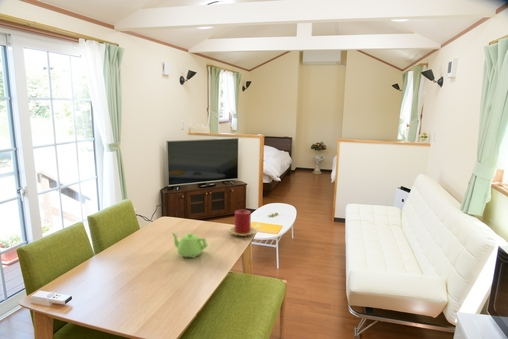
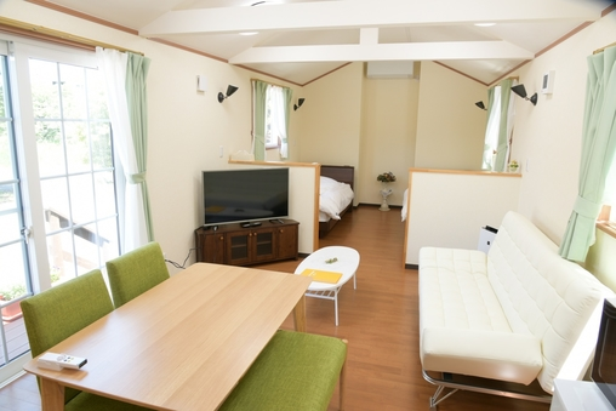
- teapot (189, 244)
- candle (242, 222)
